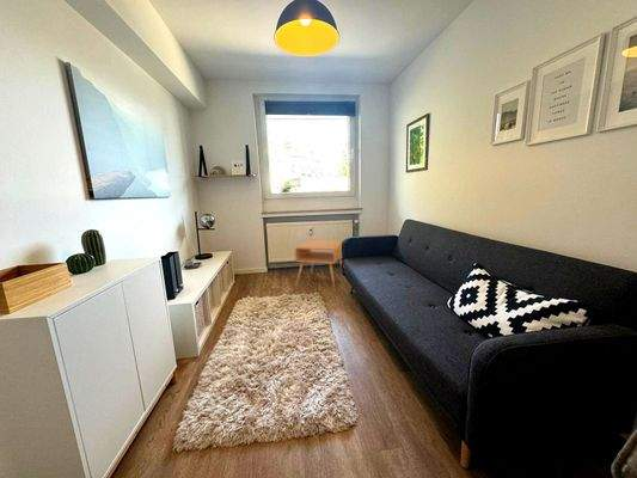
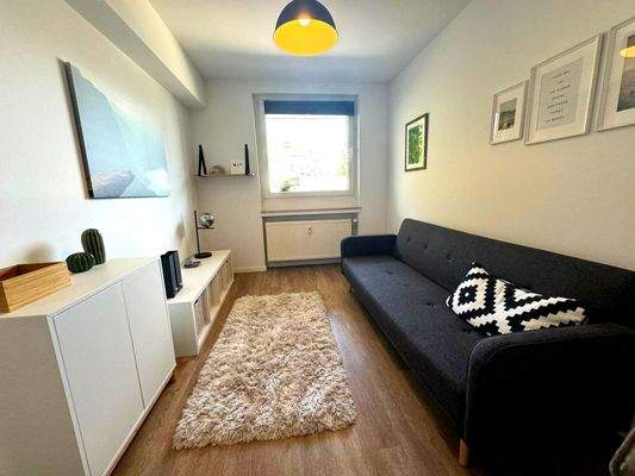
- side table (321, 262)
